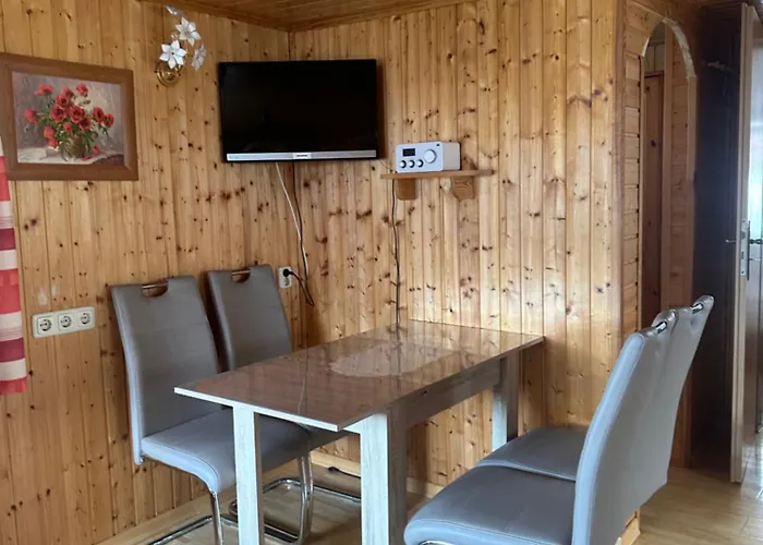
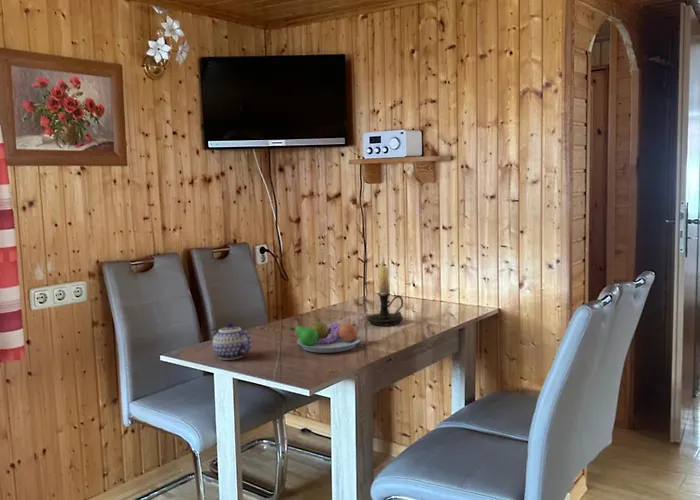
+ candle holder (387, 287)
+ fruit bowl (326, 333)
+ teapot (230, 339)
